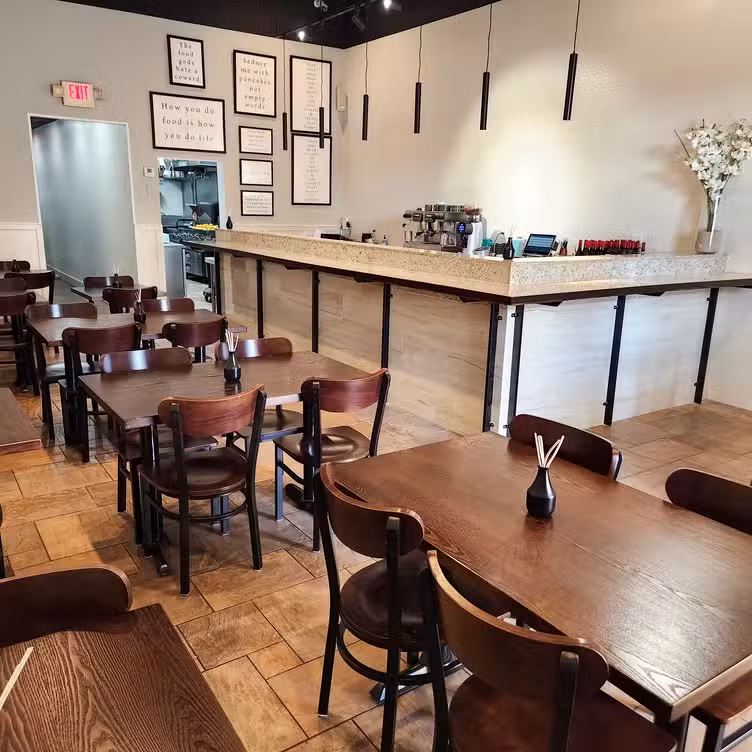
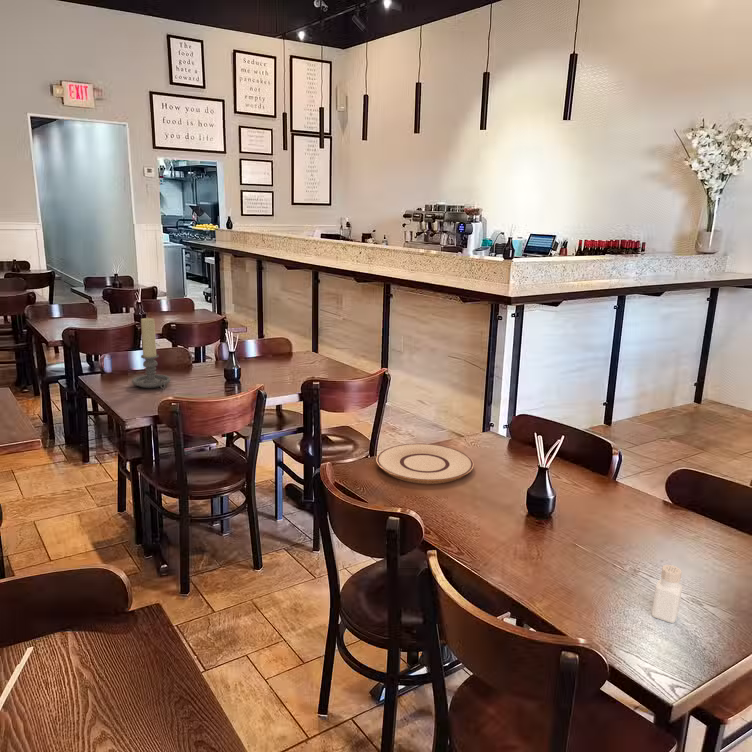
+ candle holder (151, 352)
+ plate (424, 463)
+ pepper shaker (668, 592)
